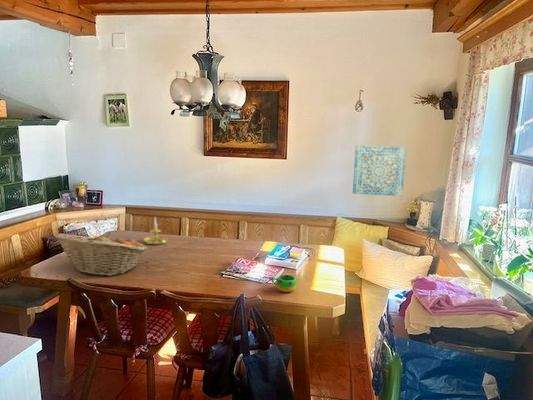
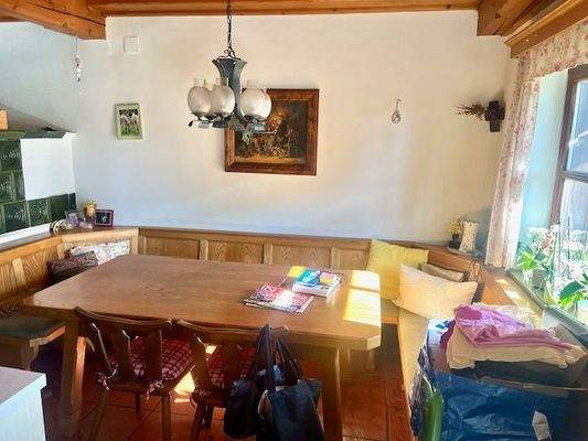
- fruit basket (101, 249)
- wall art (378, 170)
- candle holder (157, 229)
- mug (283, 283)
